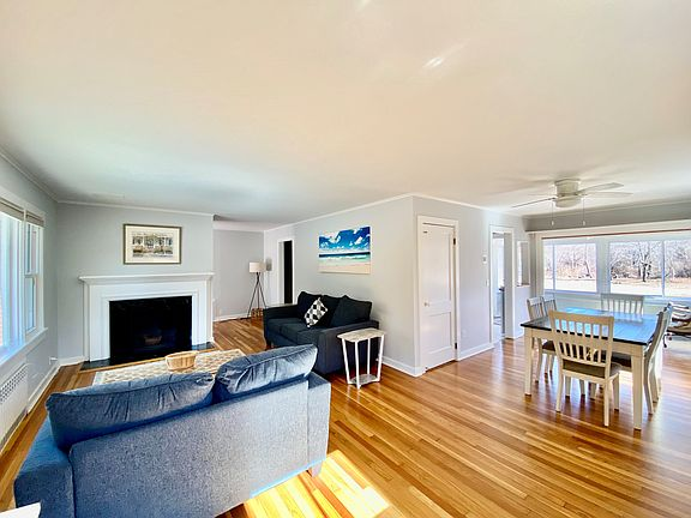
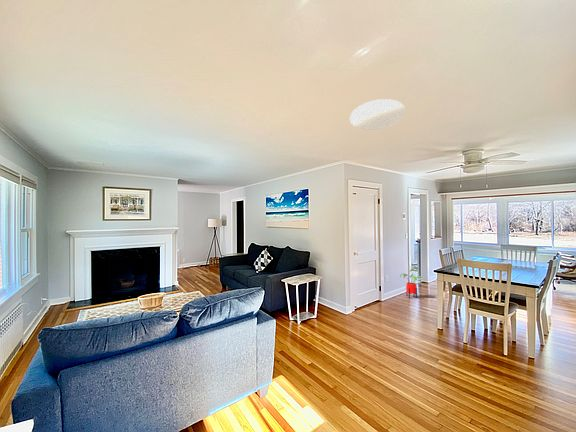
+ ceiling light (376, 115)
+ house plant (413, 281)
